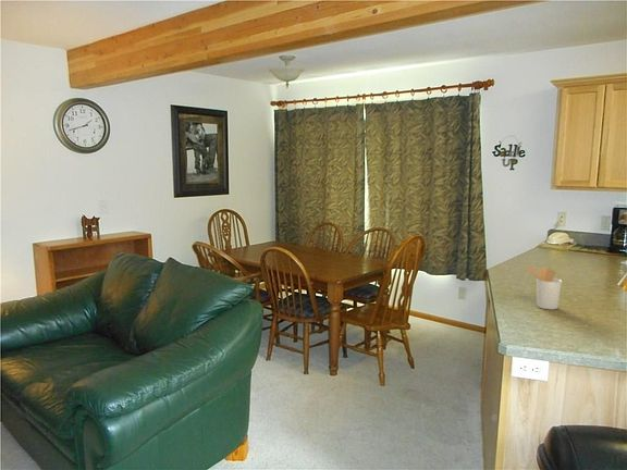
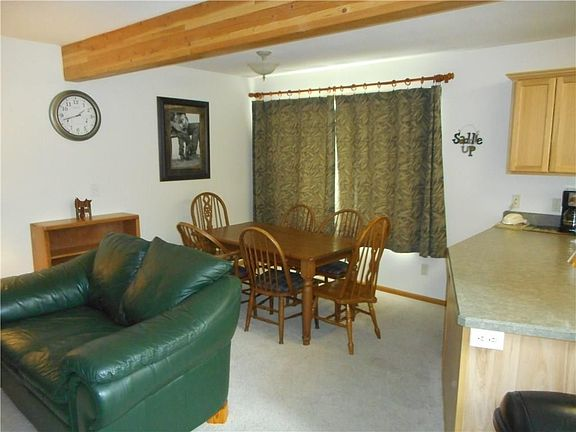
- utensil holder (541, 285)
